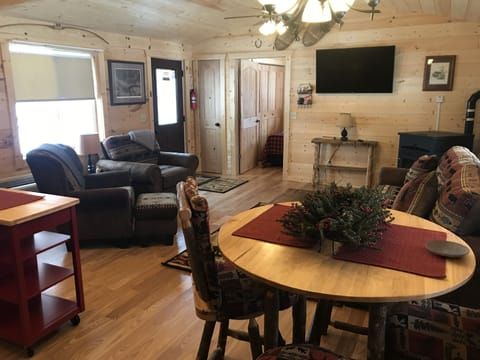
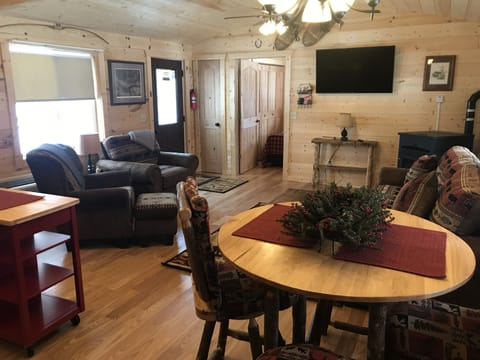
- plate (446, 250)
